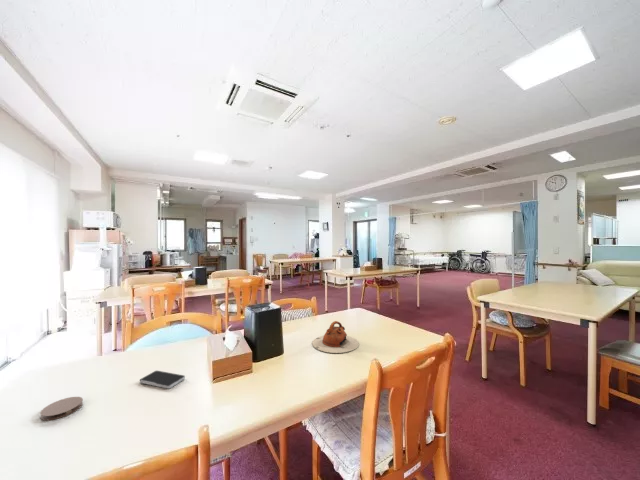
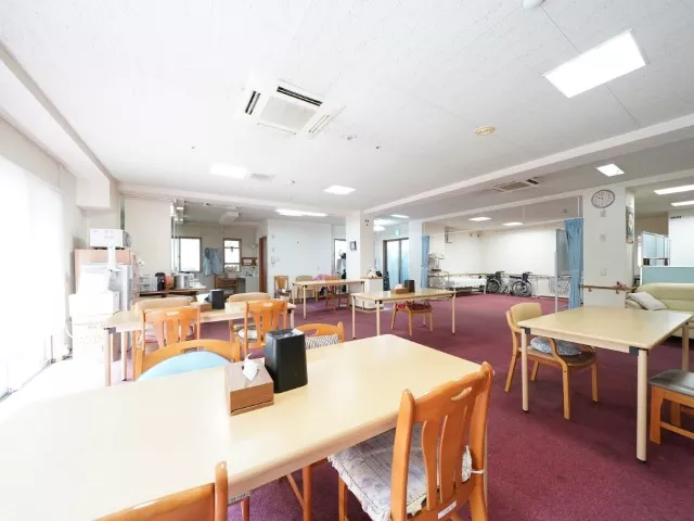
- coaster (62, 407)
- smartphone (162, 379)
- teapot (335, 332)
